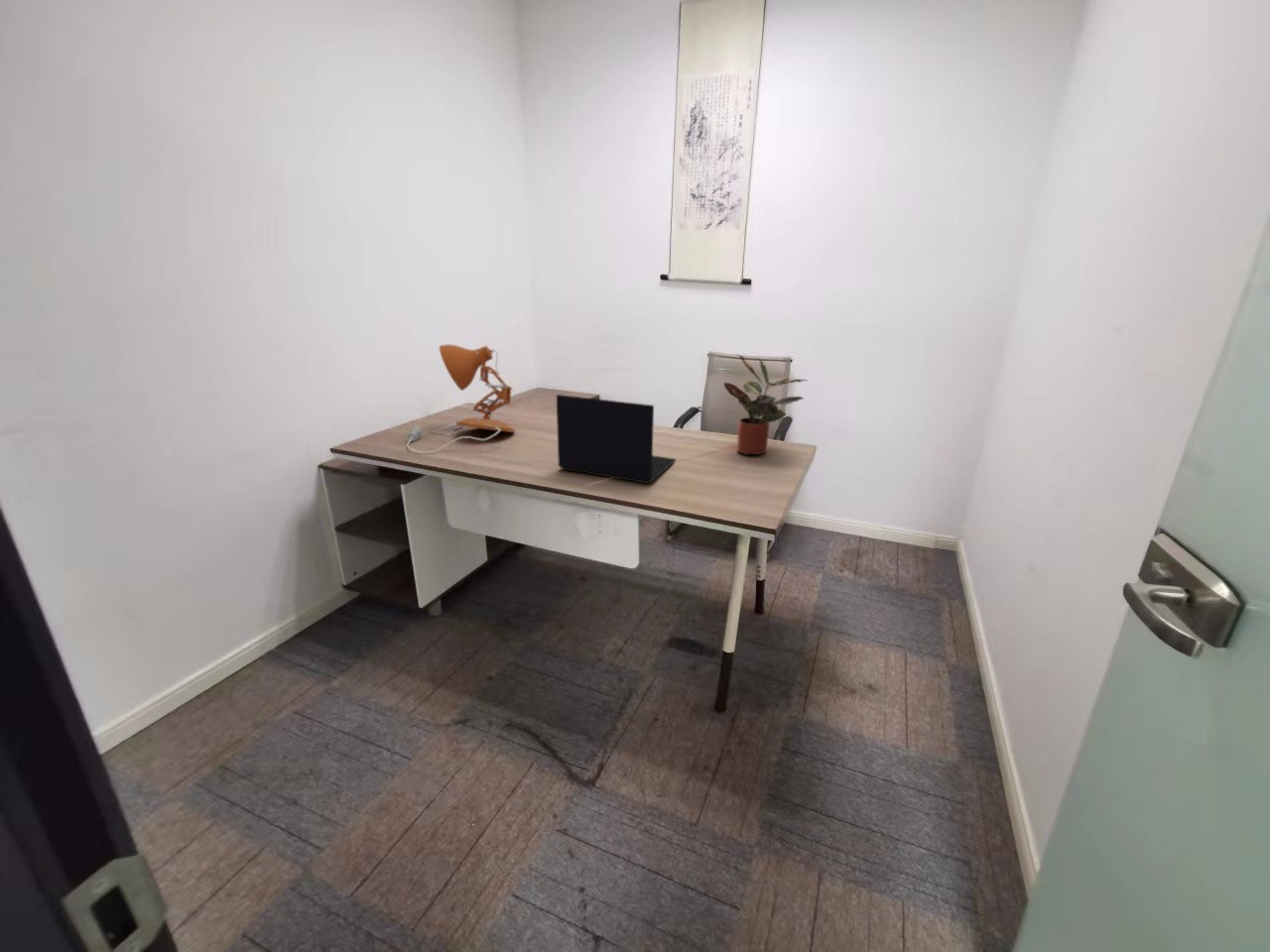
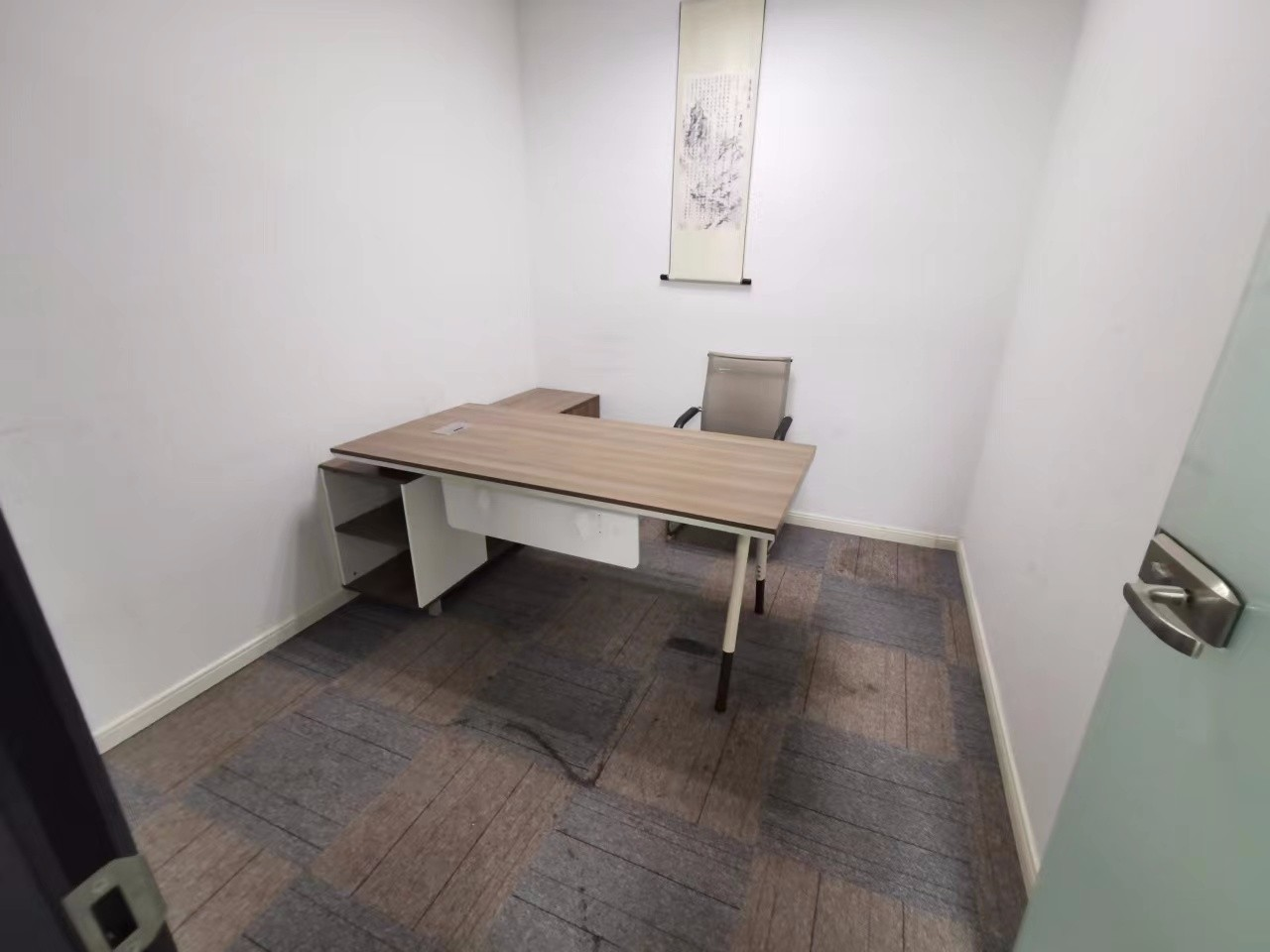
- laptop (618, 429)
- potted plant (765, 405)
- desk lamp (461, 390)
